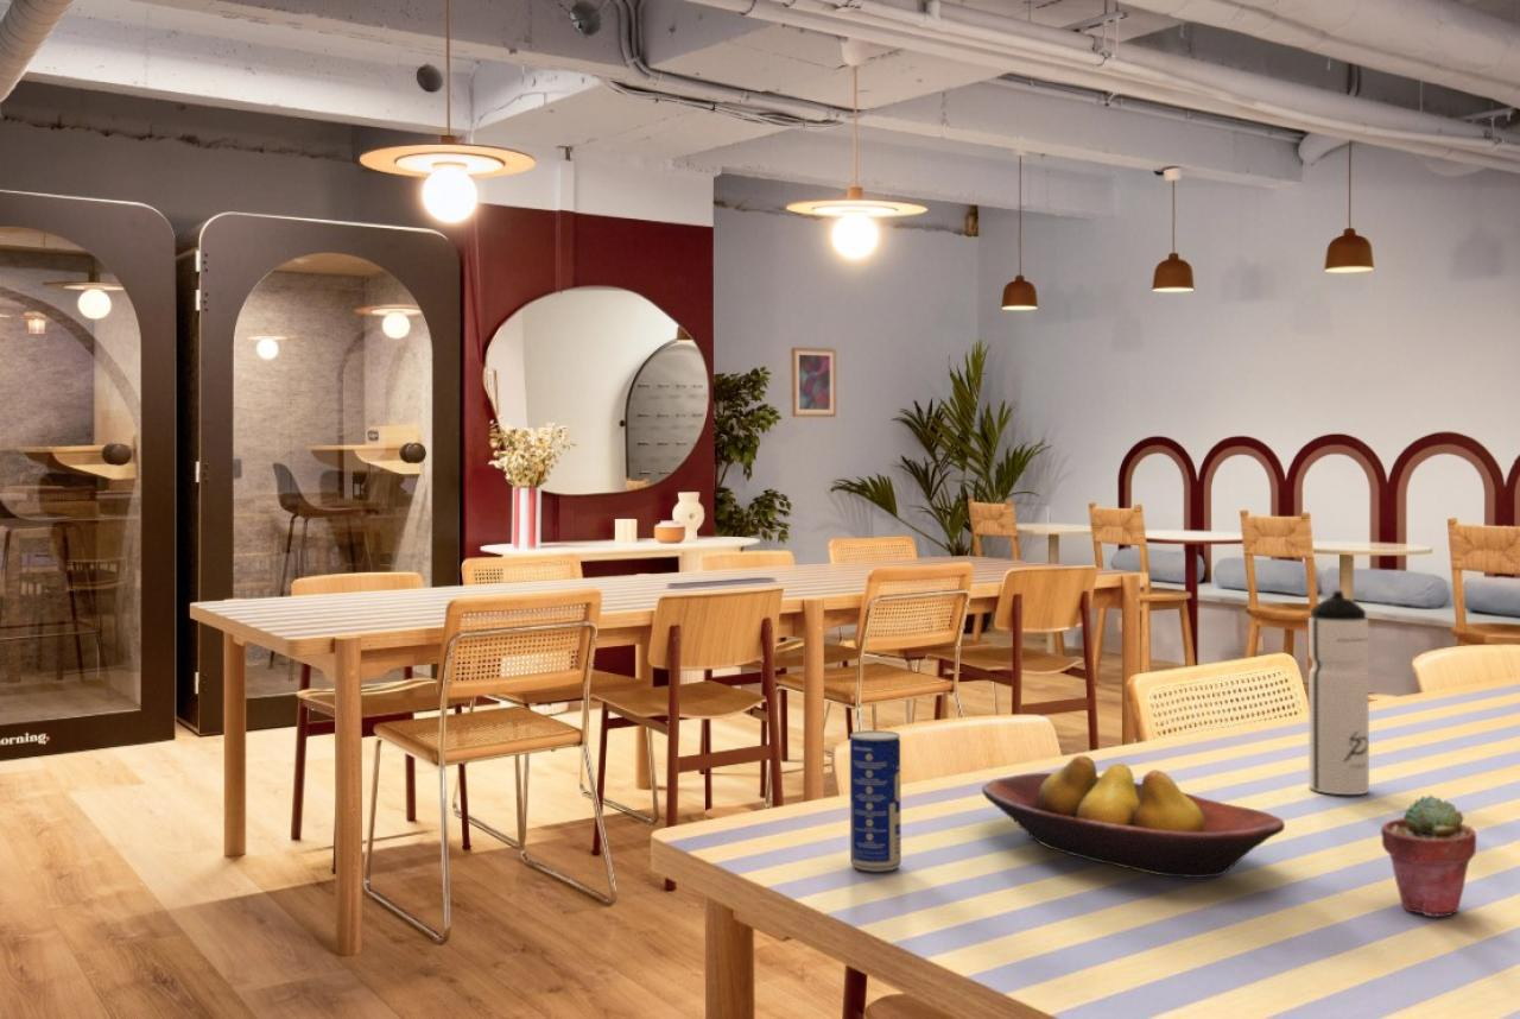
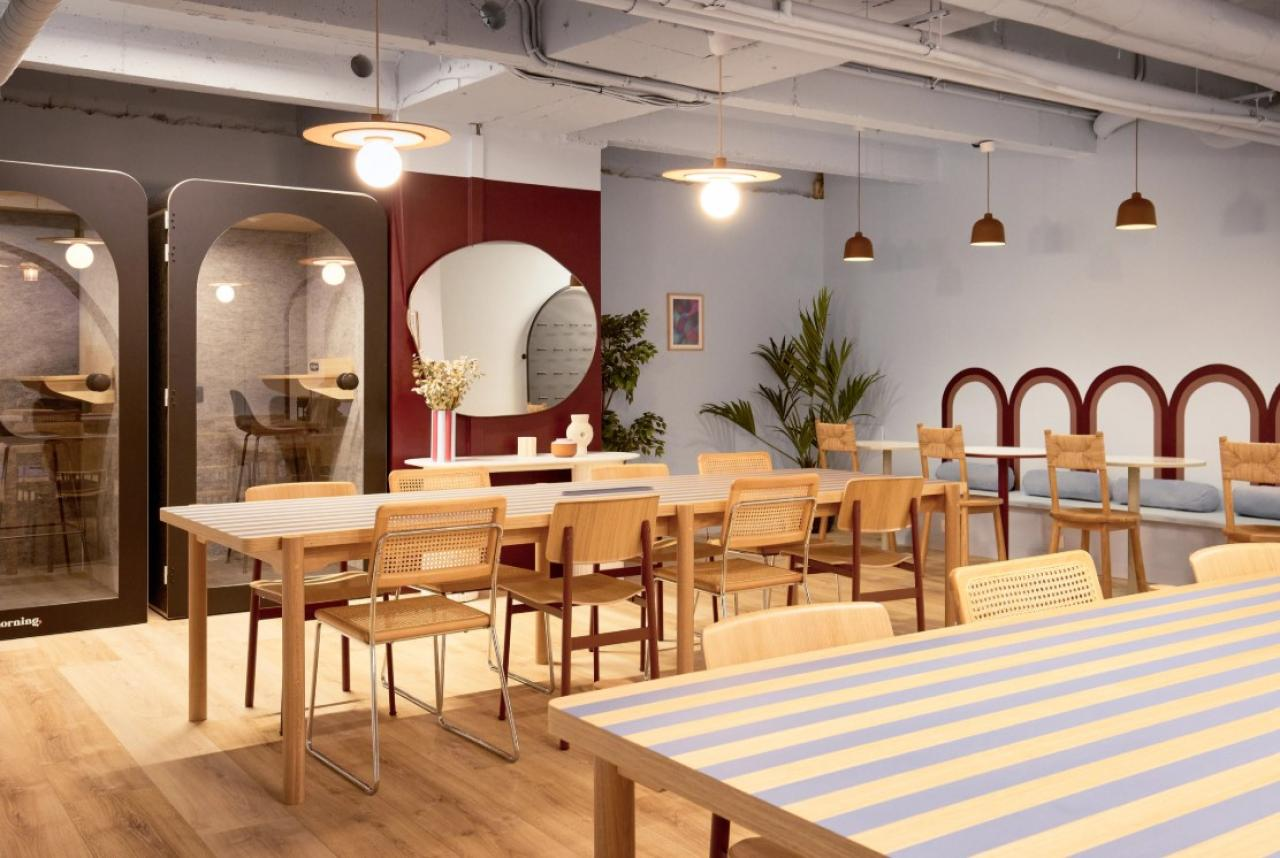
- beverage can (875, 799)
- fruit bowl (1123, 806)
- water bottle (1338, 690)
- potted succulent (1429, 850)
